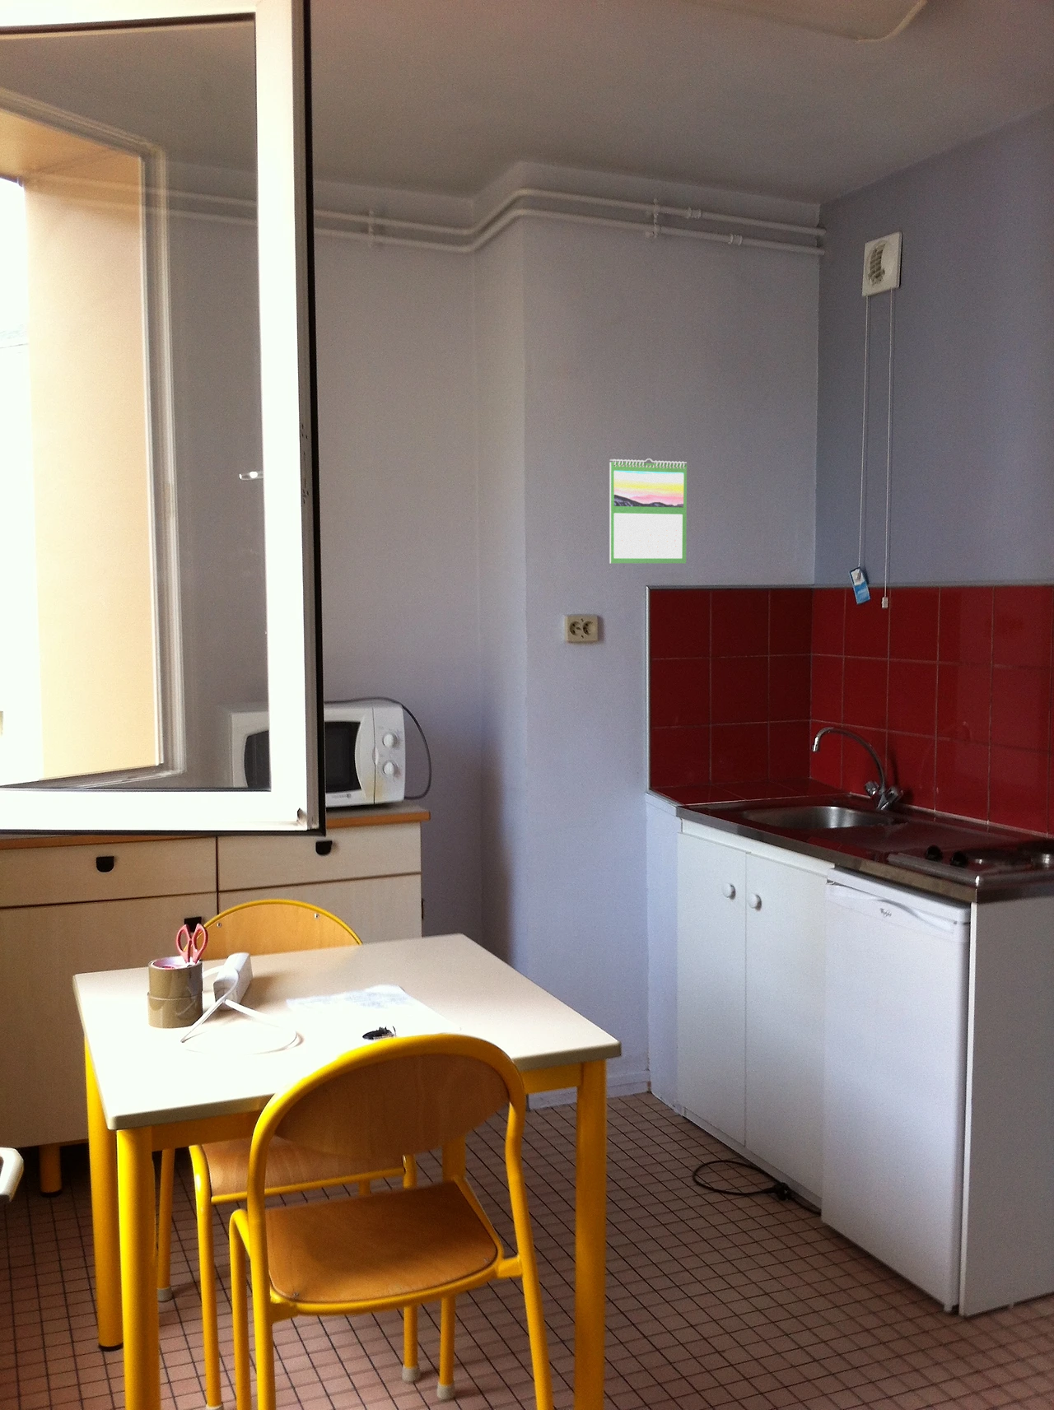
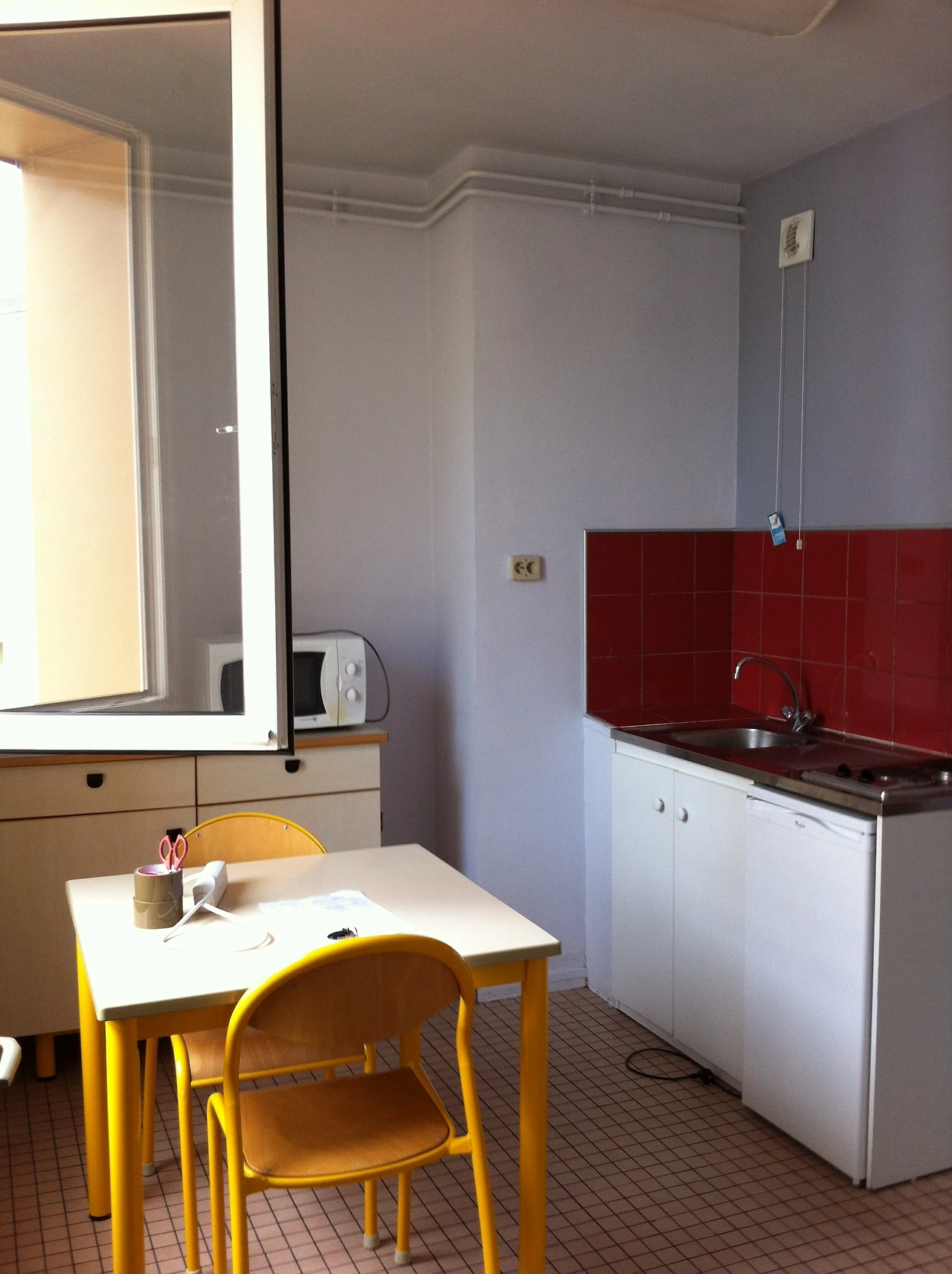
- calendar (648, 510)
